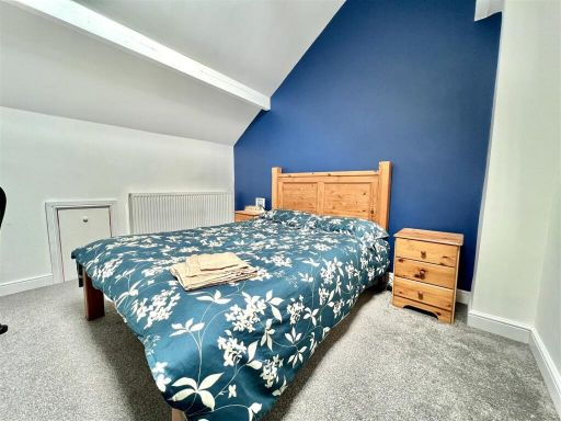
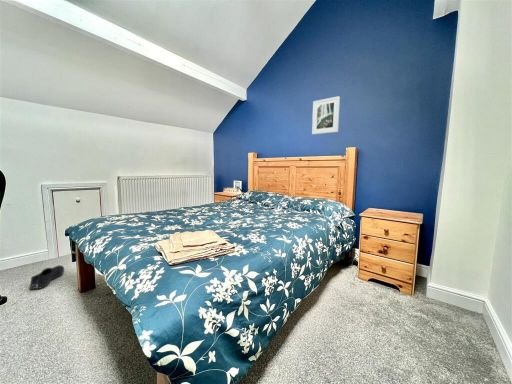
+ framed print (325, 116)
+ shoe (47, 273)
